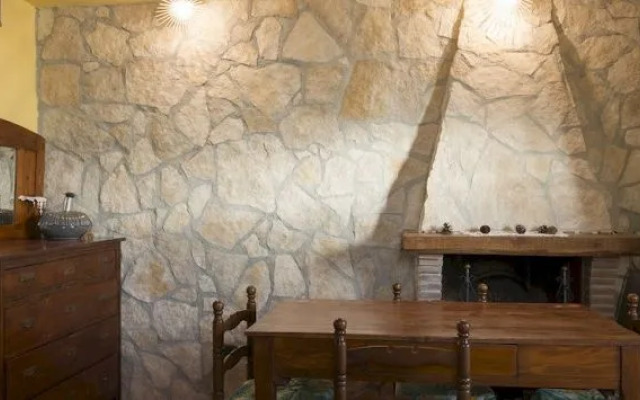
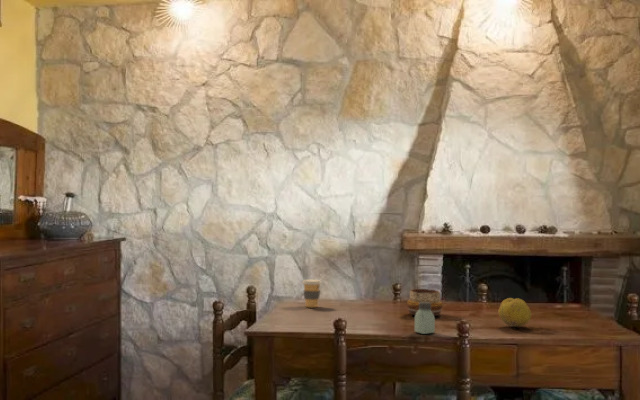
+ fruit (514, 312)
+ decorative bowl (424, 301)
+ coffee cup (311, 293)
+ saltshaker (424, 317)
